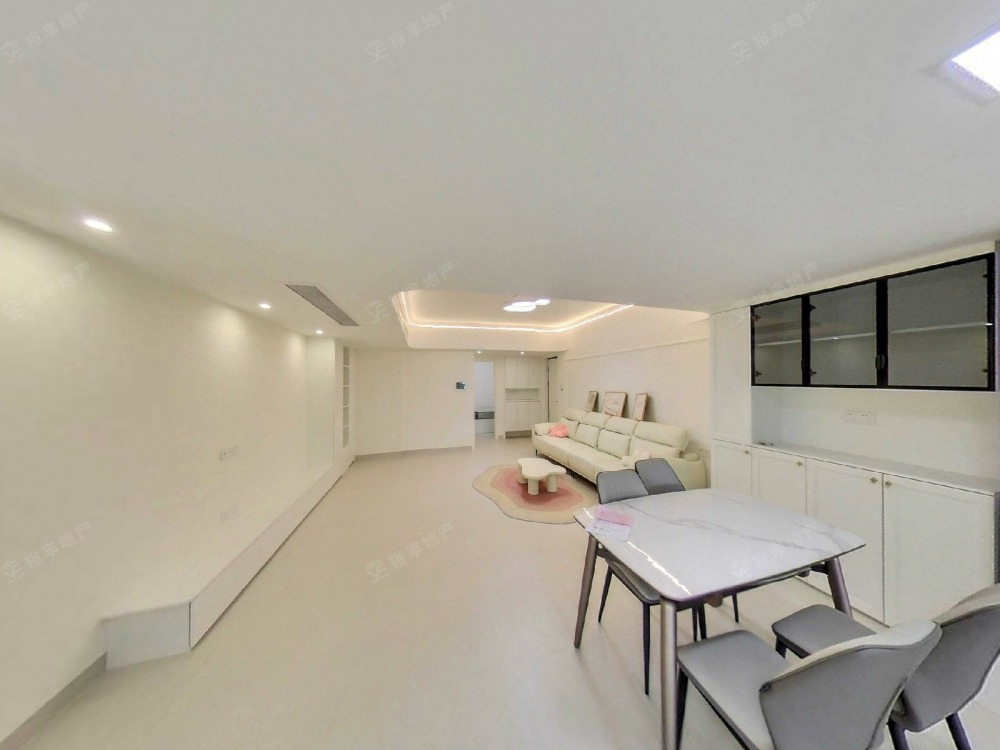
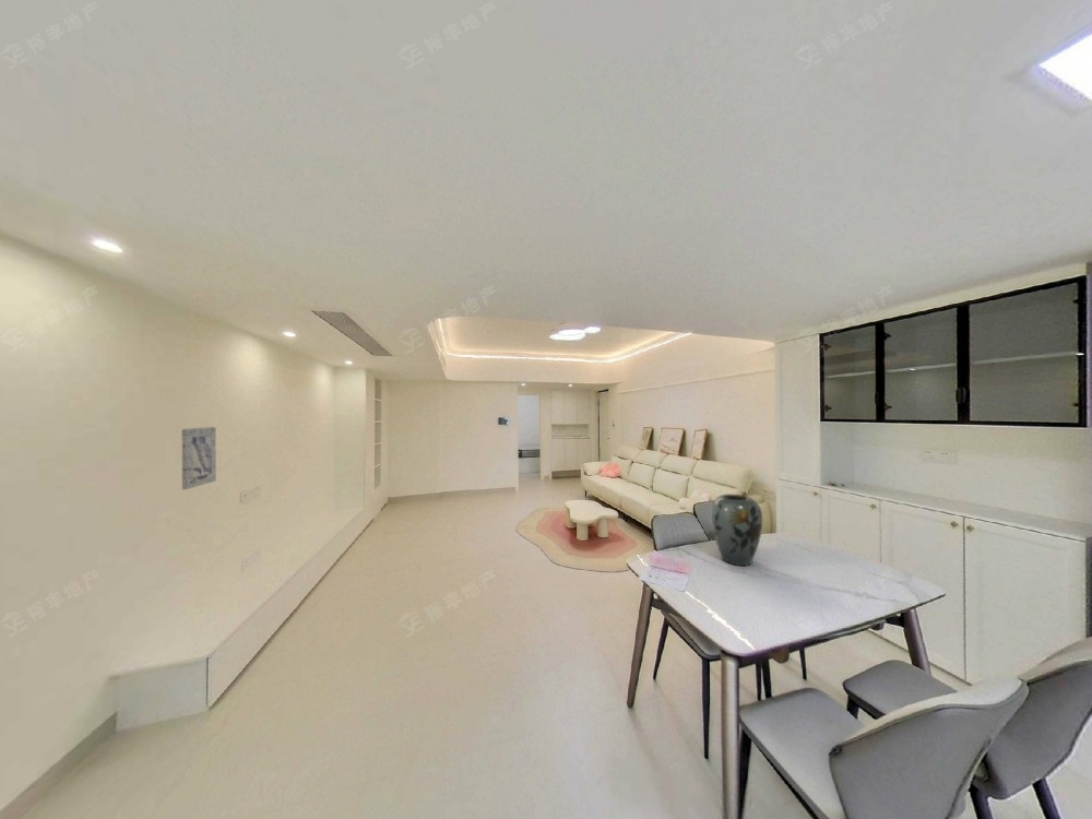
+ vase (736, 529)
+ wall art (200, 456)
